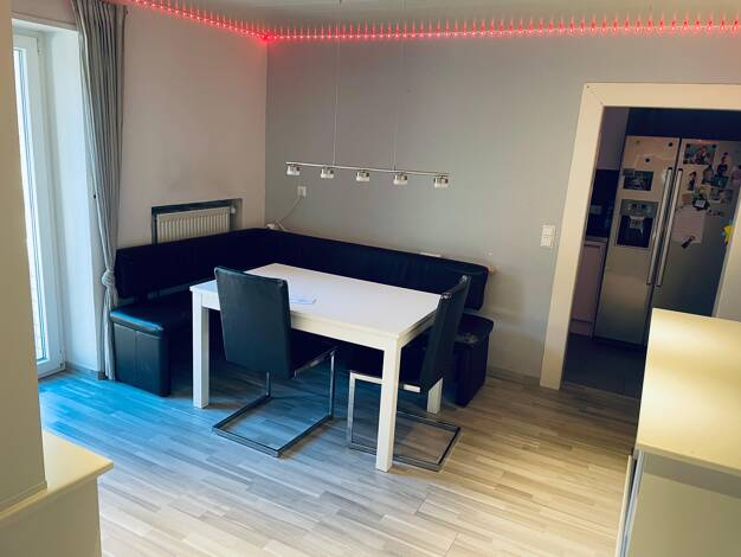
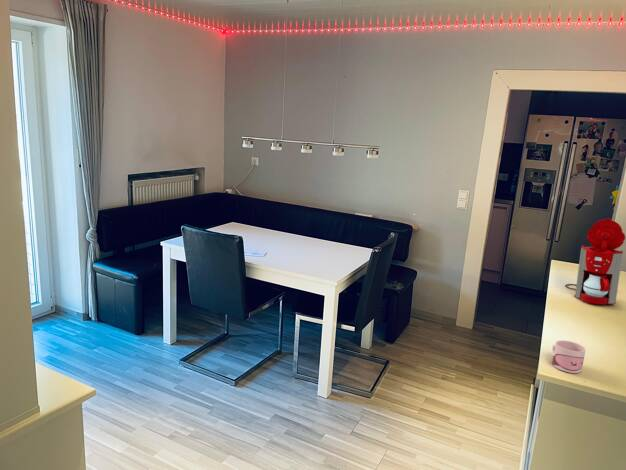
+ mug (566, 354)
+ coffee maker (596, 256)
